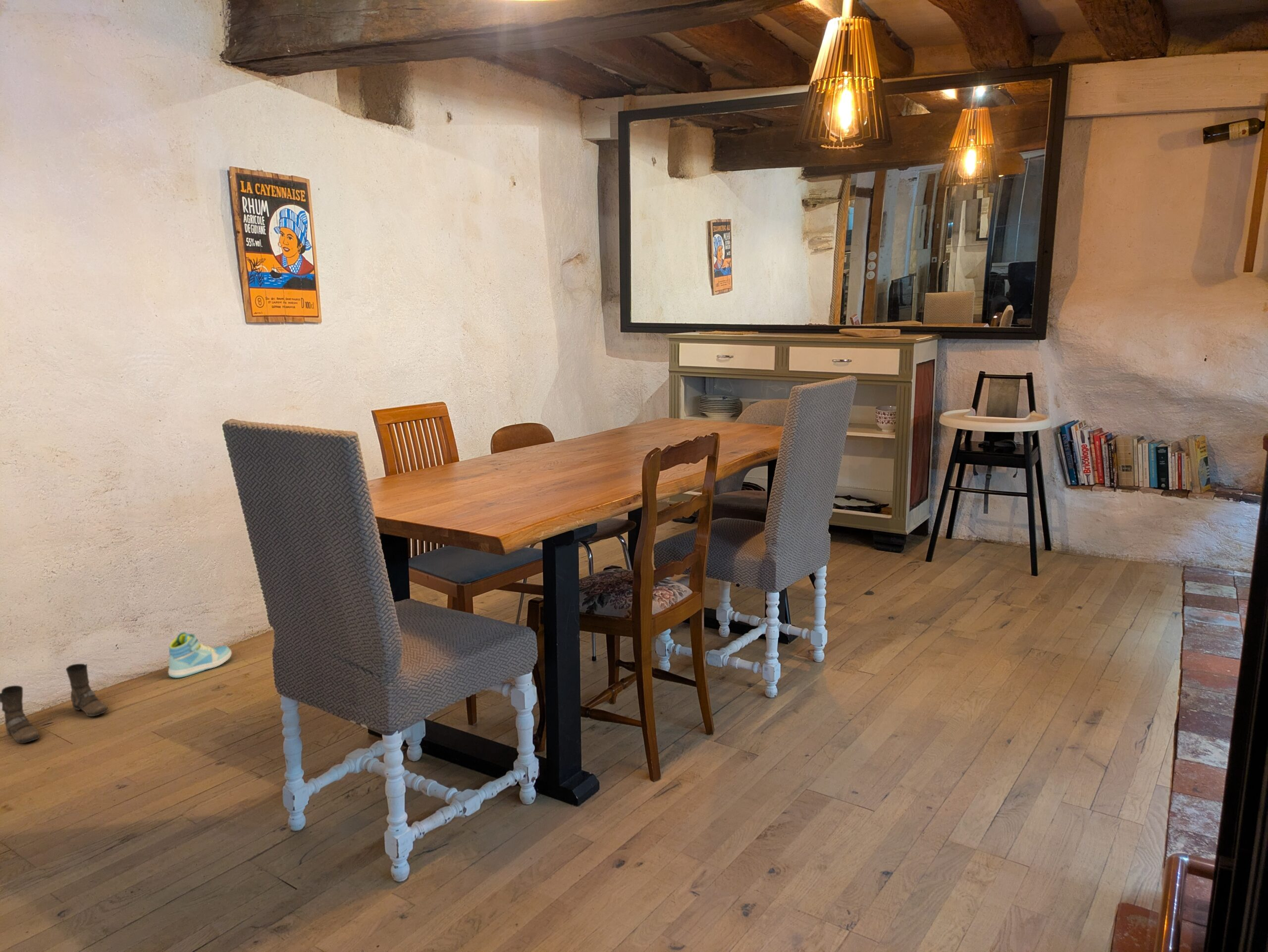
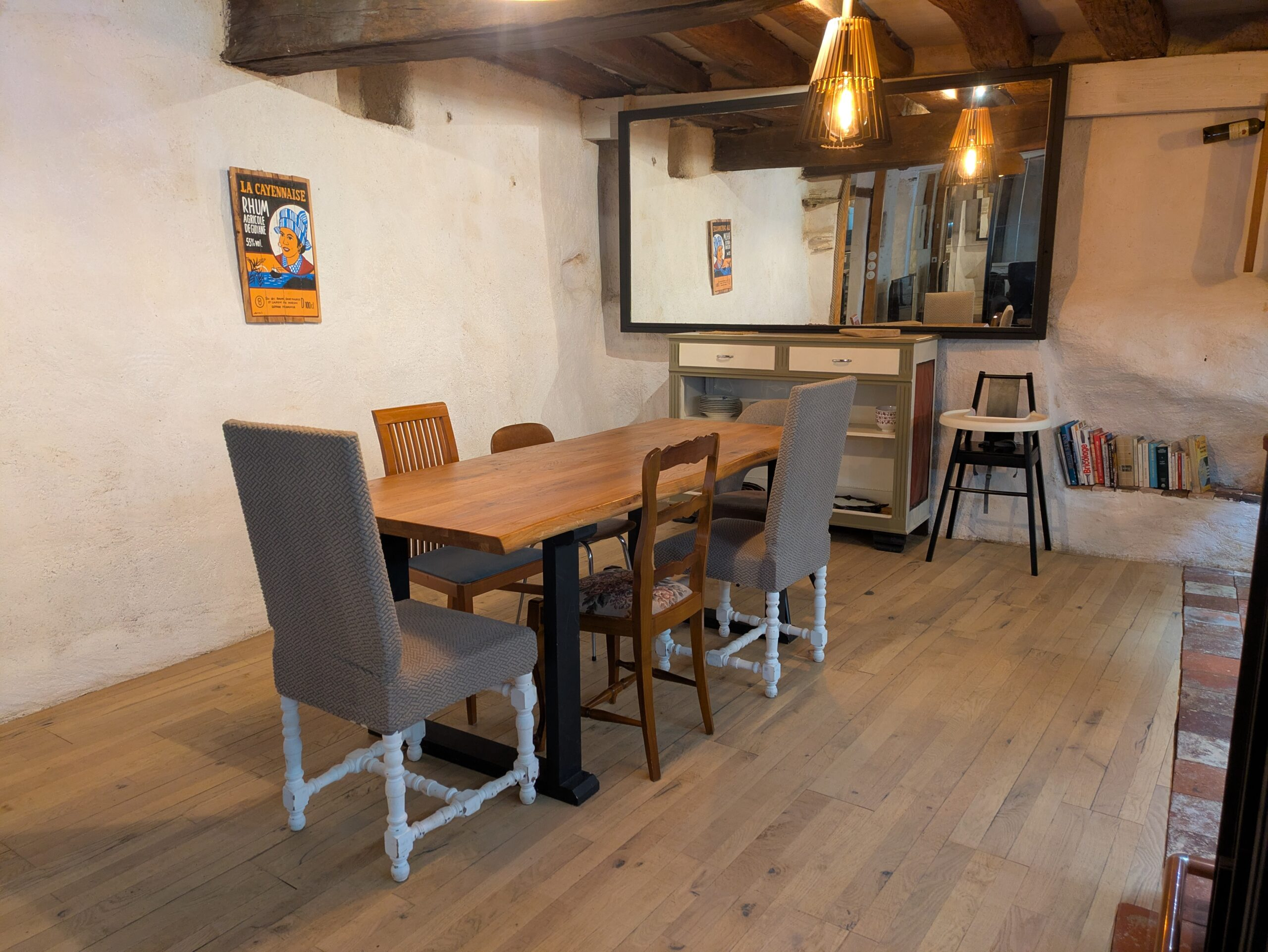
- sneaker (200, 648)
- boots (71, 699)
